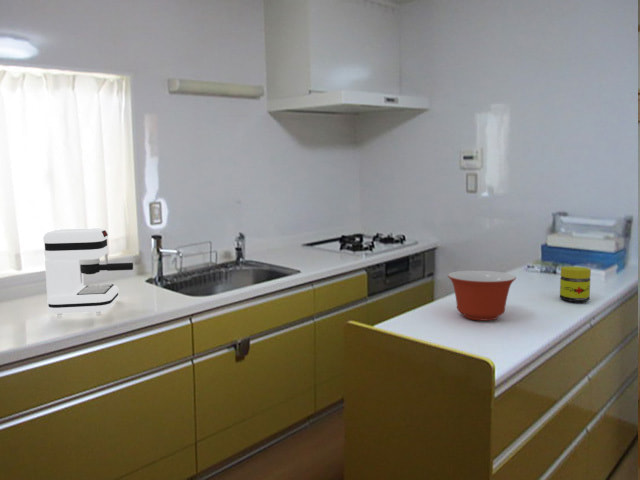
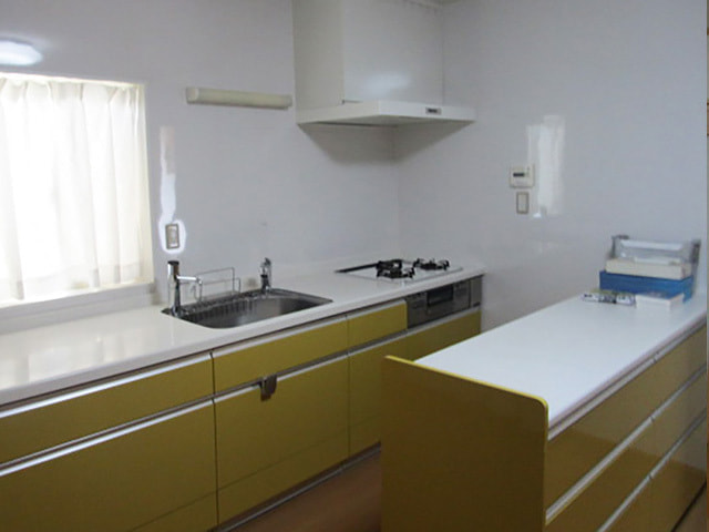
- jar (575, 284)
- coffee maker (83, 269)
- mixing bowl (480, 296)
